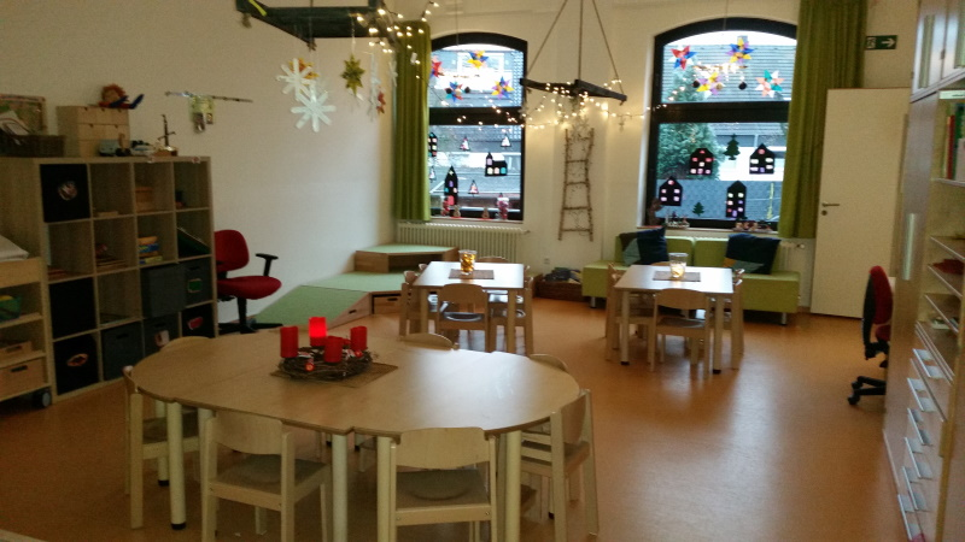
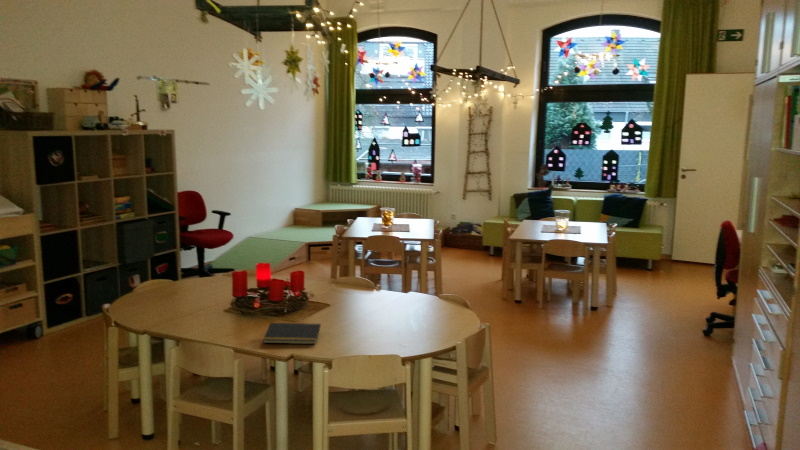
+ notepad (292, 333)
